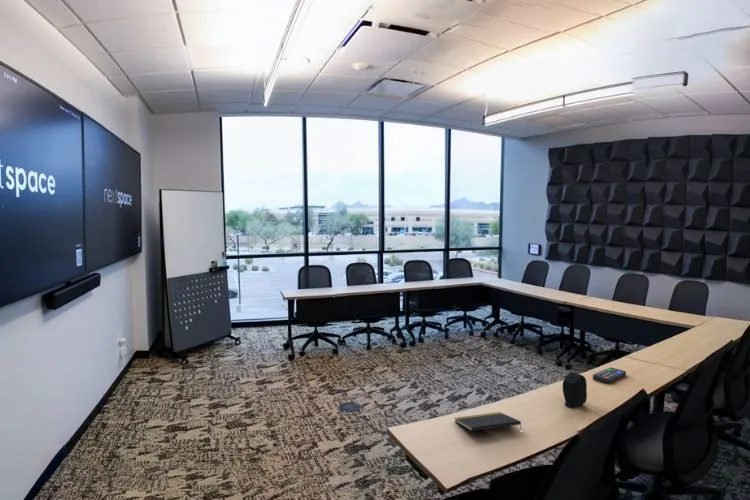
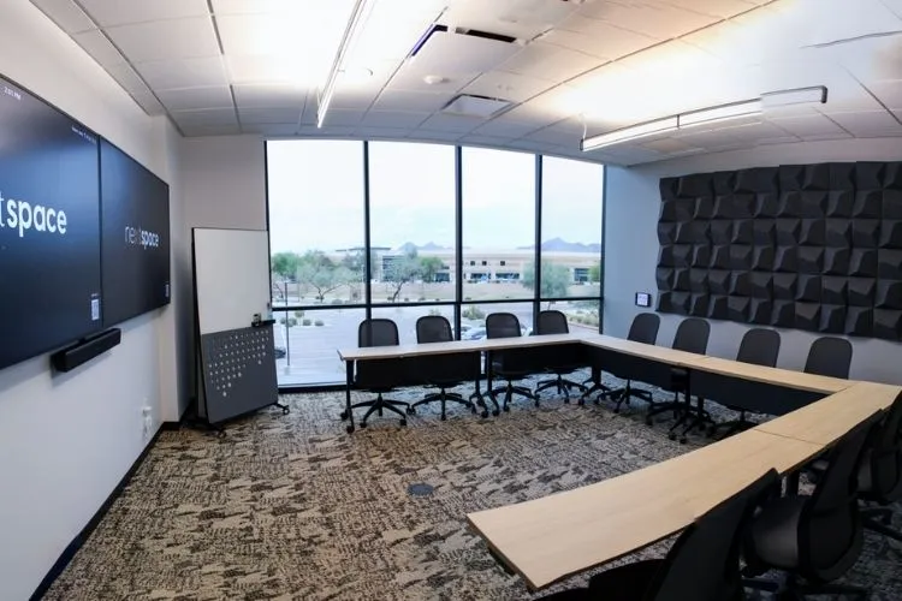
- remote control (609, 374)
- notepad (486, 421)
- speaker (572, 389)
